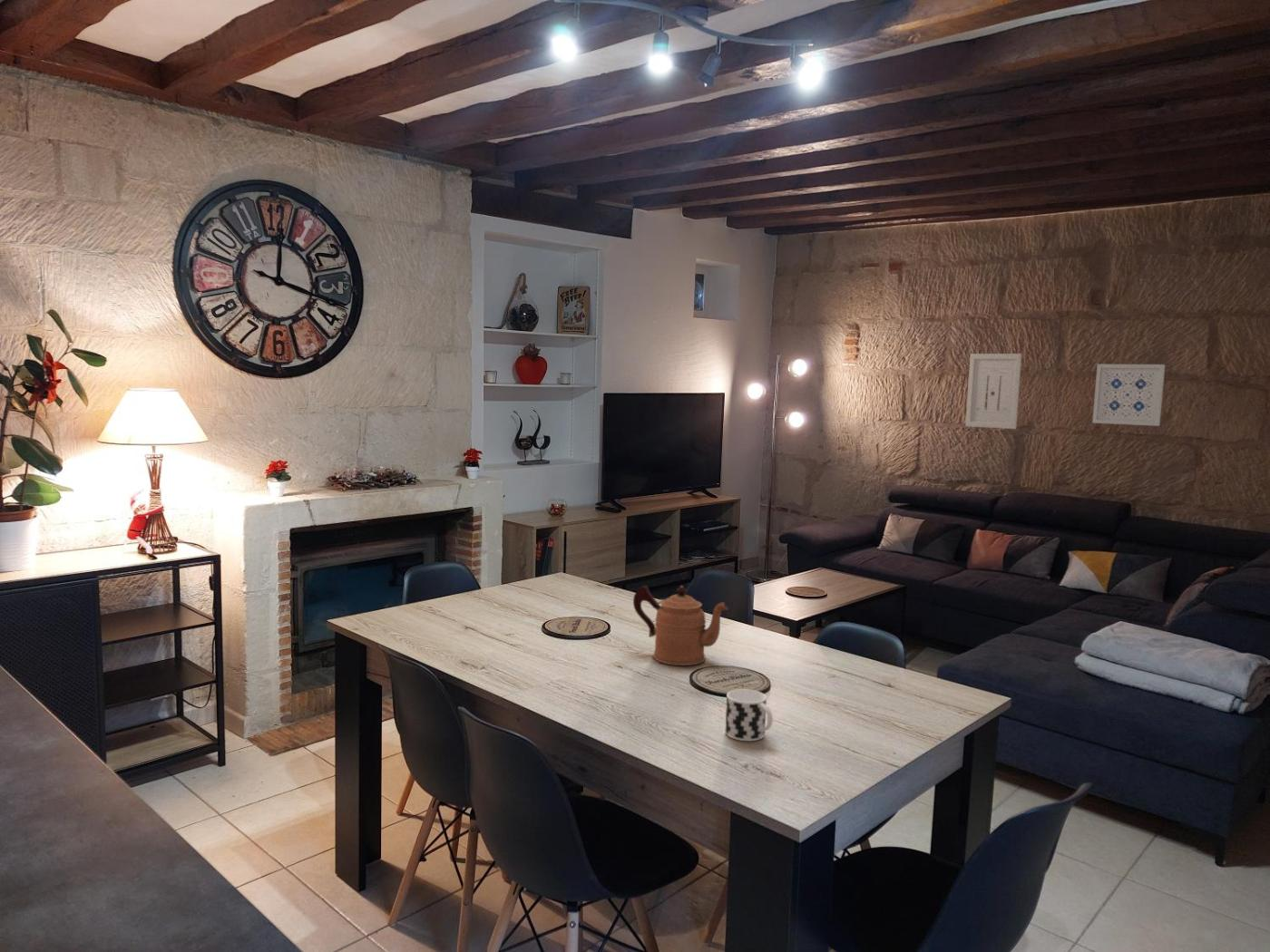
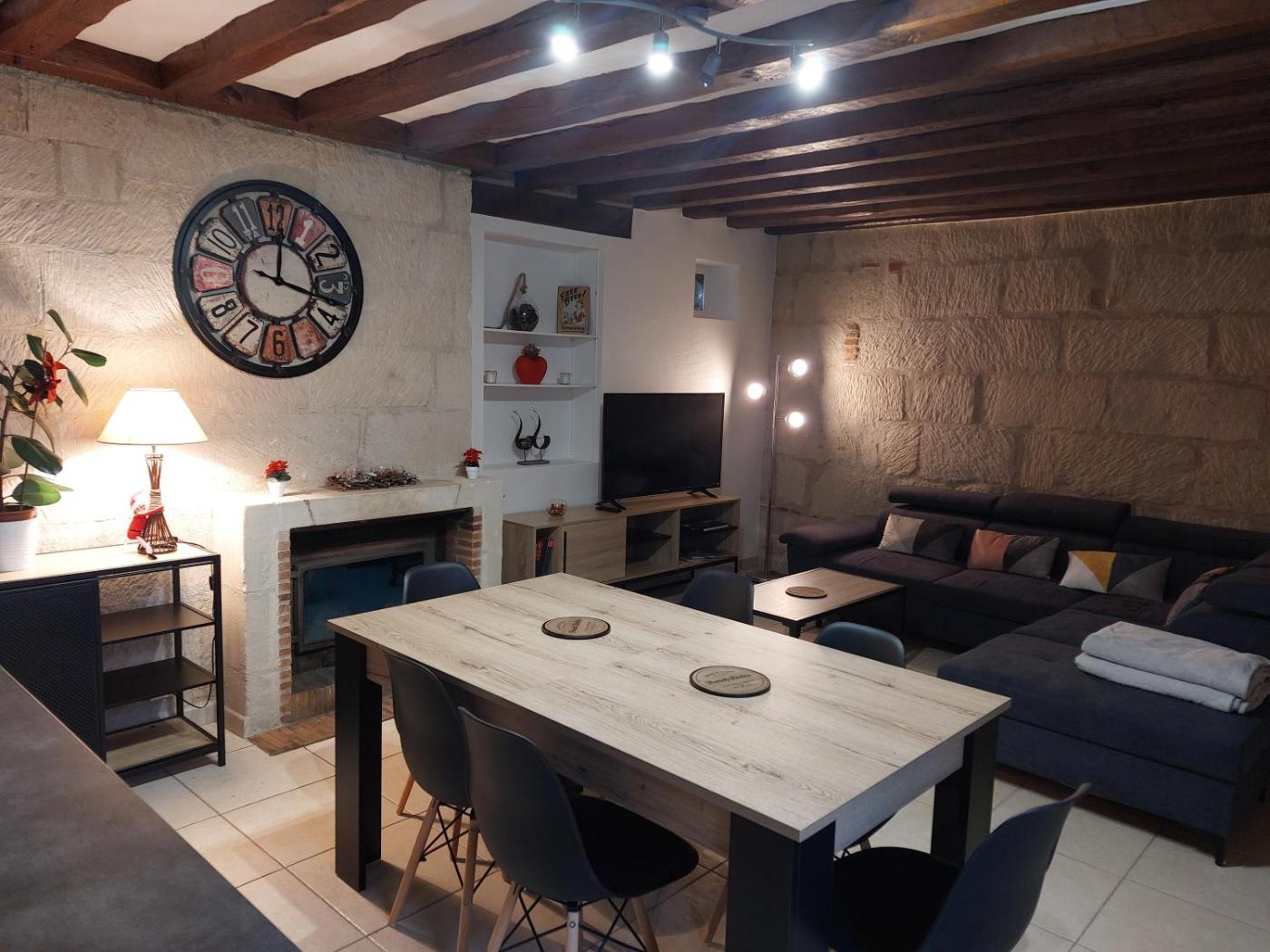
- coffeepot (679, 621)
- cup (750, 716)
- wall art (992, 391)
- wall art (1128, 394)
